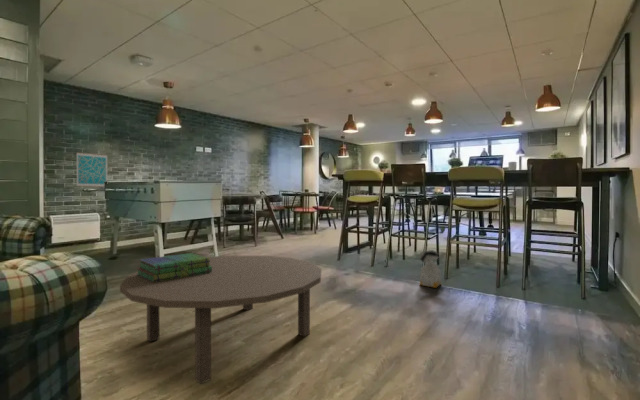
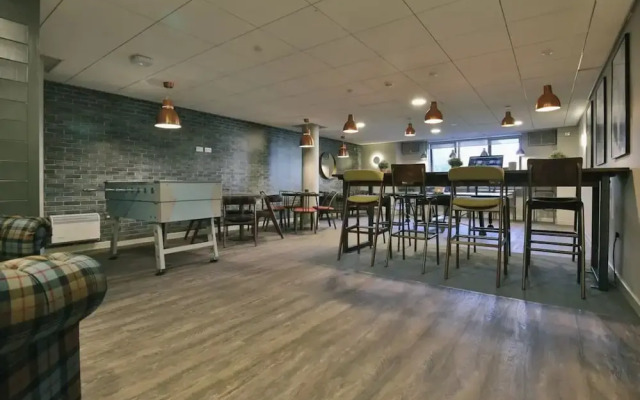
- coffee table (229, 304)
- bag (430, 267)
- stack of books (175, 265)
- wall art (92, 170)
